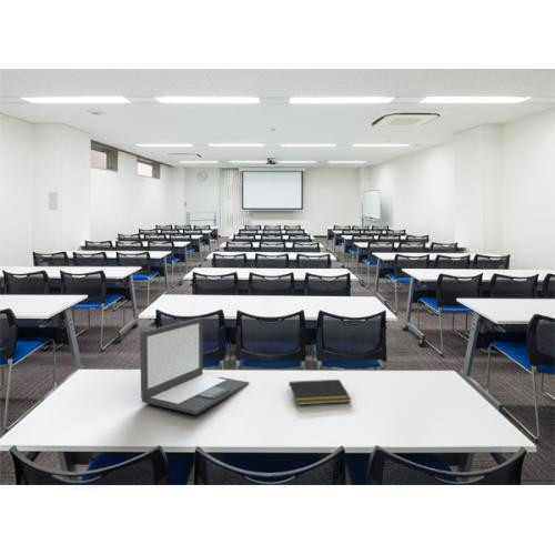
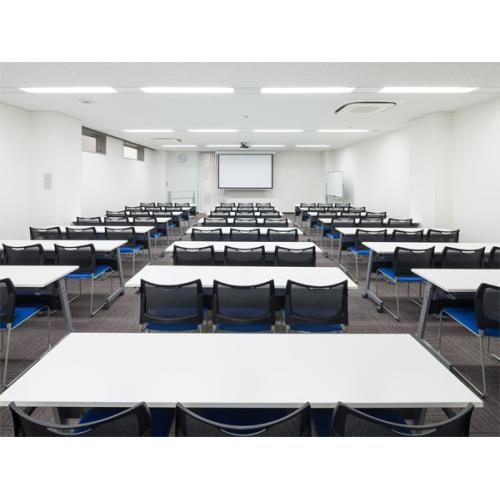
- notepad (319, 391)
- laptop (198, 360)
